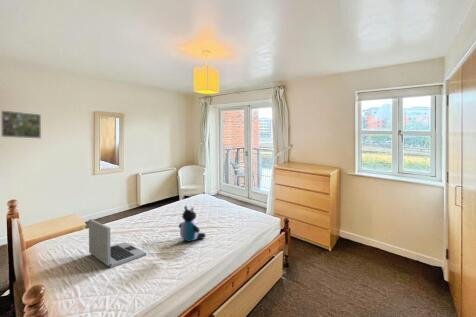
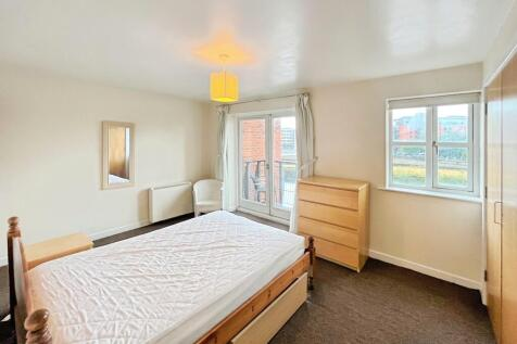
- laptop (120, 243)
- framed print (21, 125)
- stuffed toy (192, 222)
